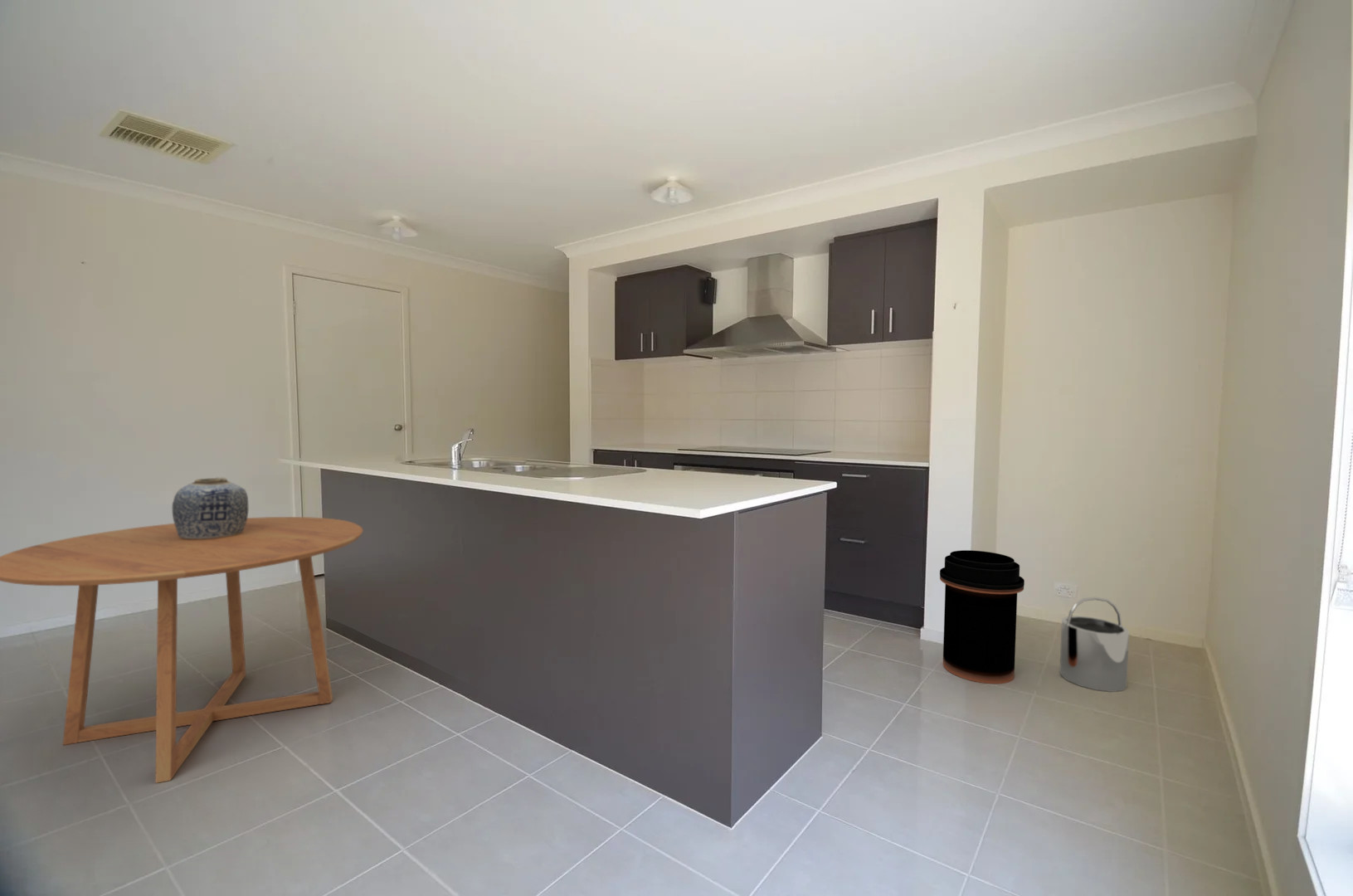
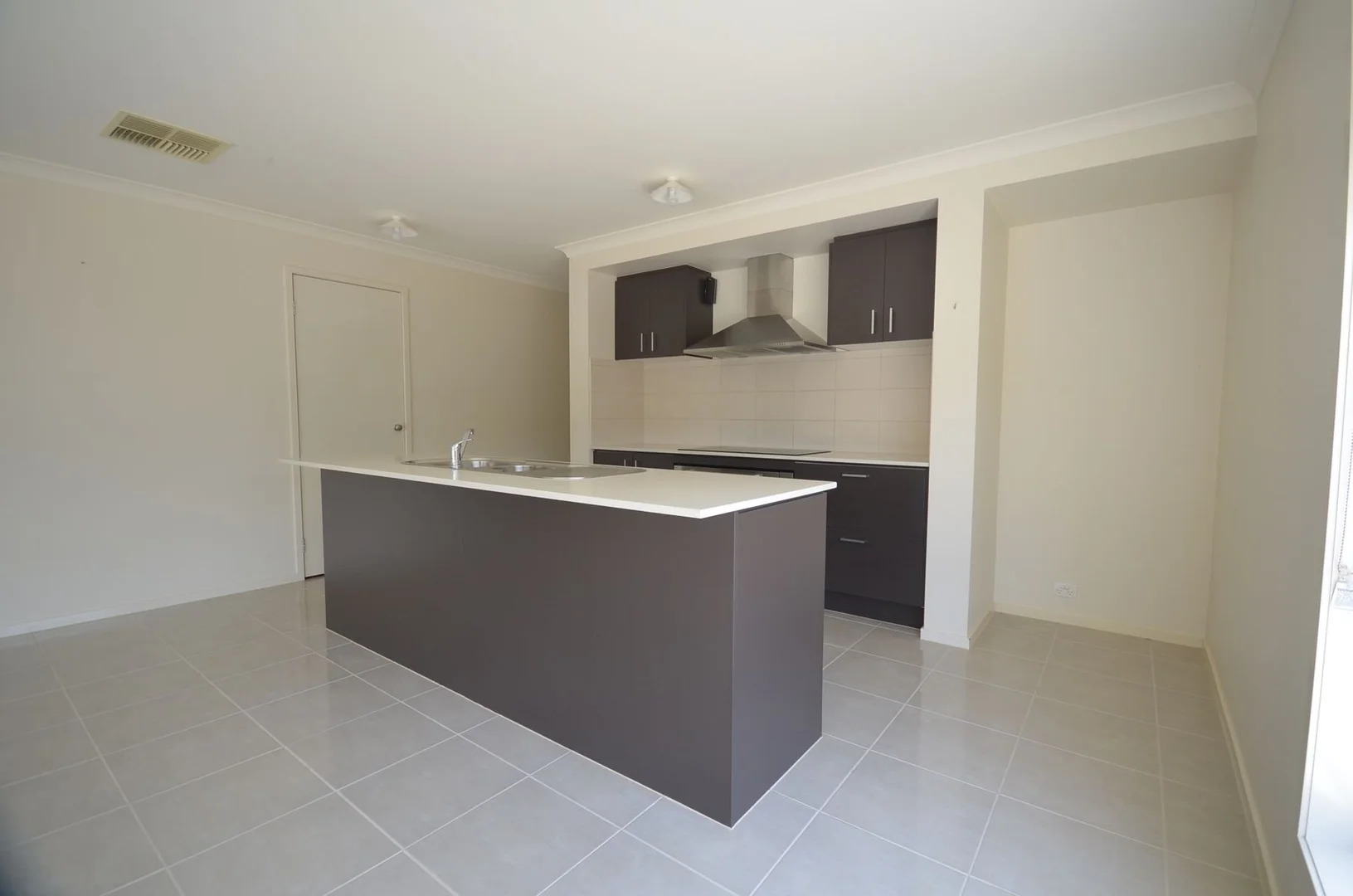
- dining table (229, 626)
- trash can (979, 613)
- vase (212, 506)
- bucket (1093, 638)
